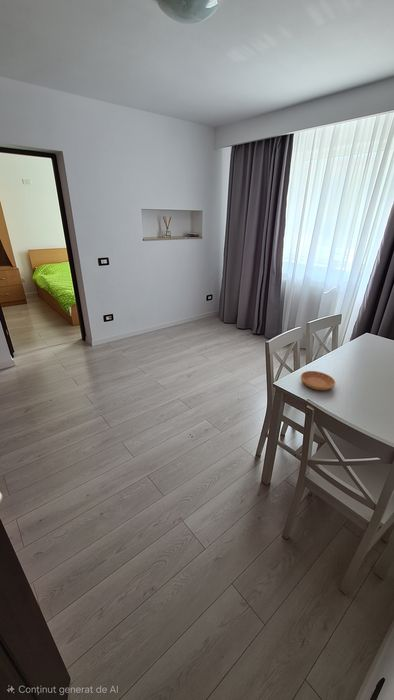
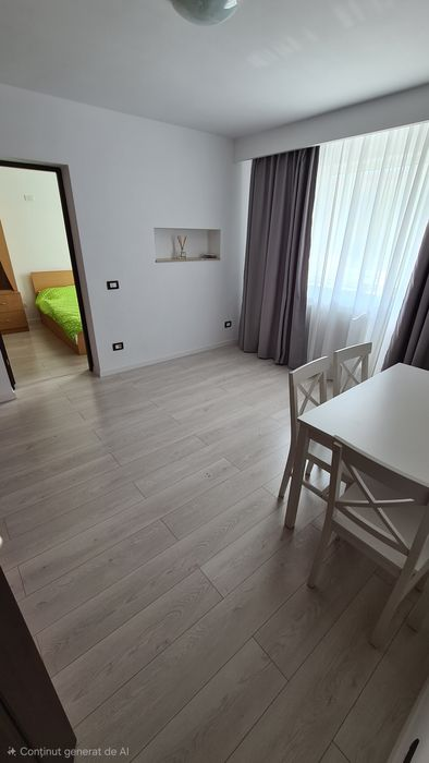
- saucer (317, 381)
